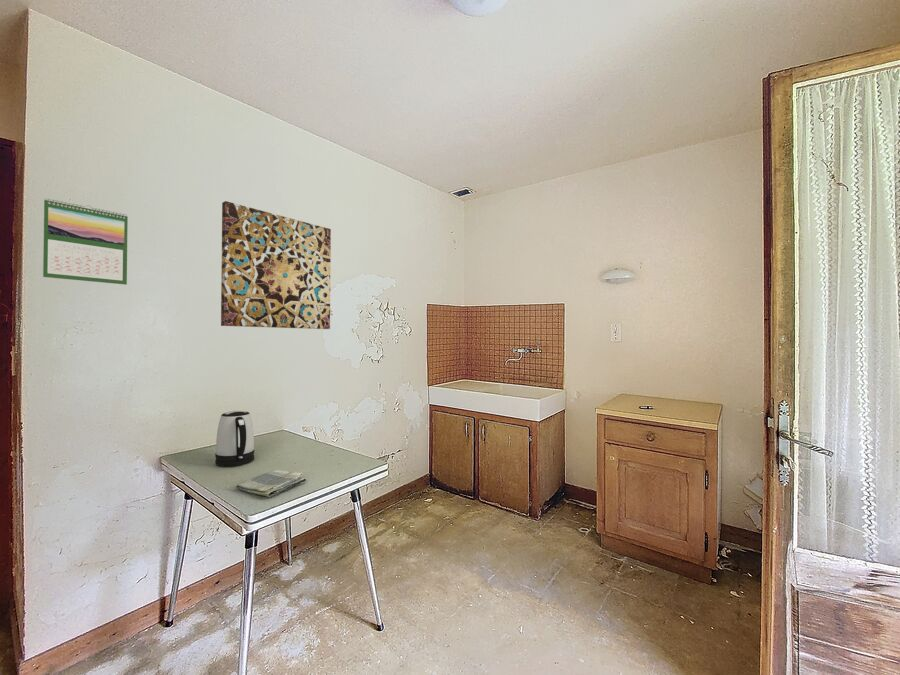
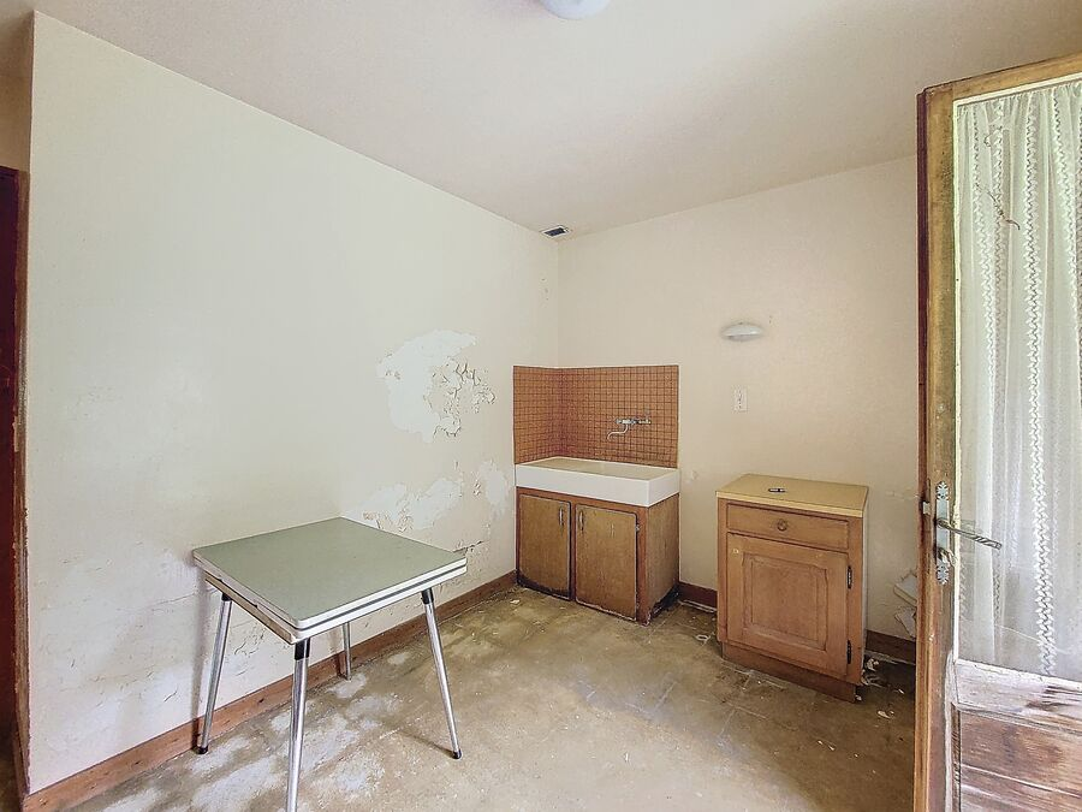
- kettle (236, 437)
- dish towel (272, 481)
- wall art (281, 272)
- calendar (87, 243)
